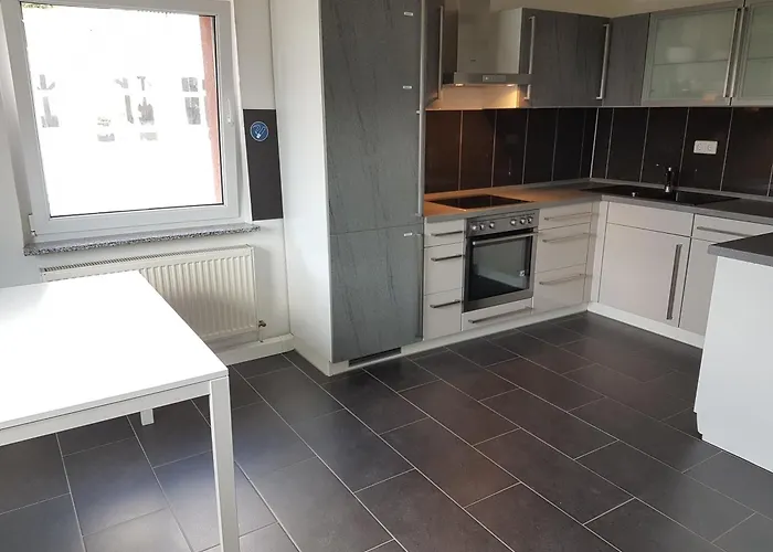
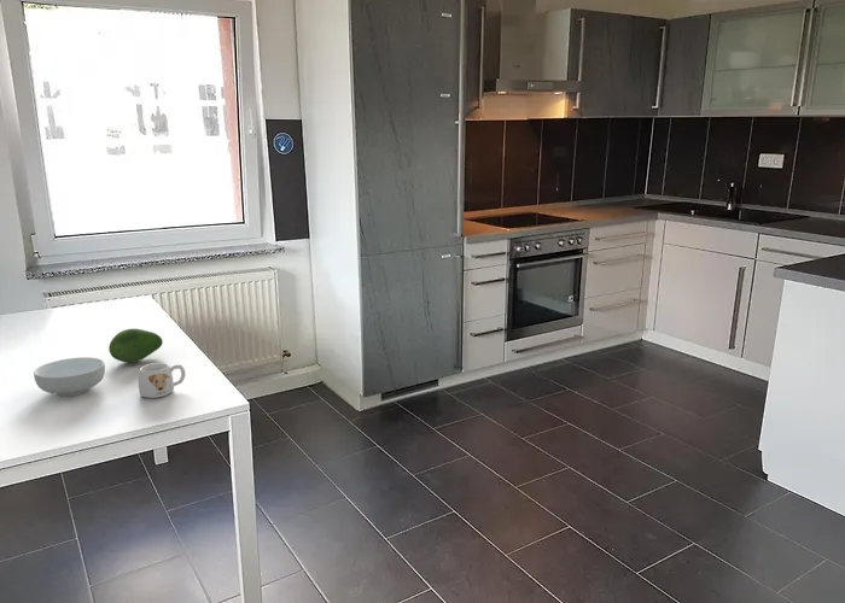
+ mug (162, 379)
+ fruit (135, 344)
+ cereal bowl (71, 379)
